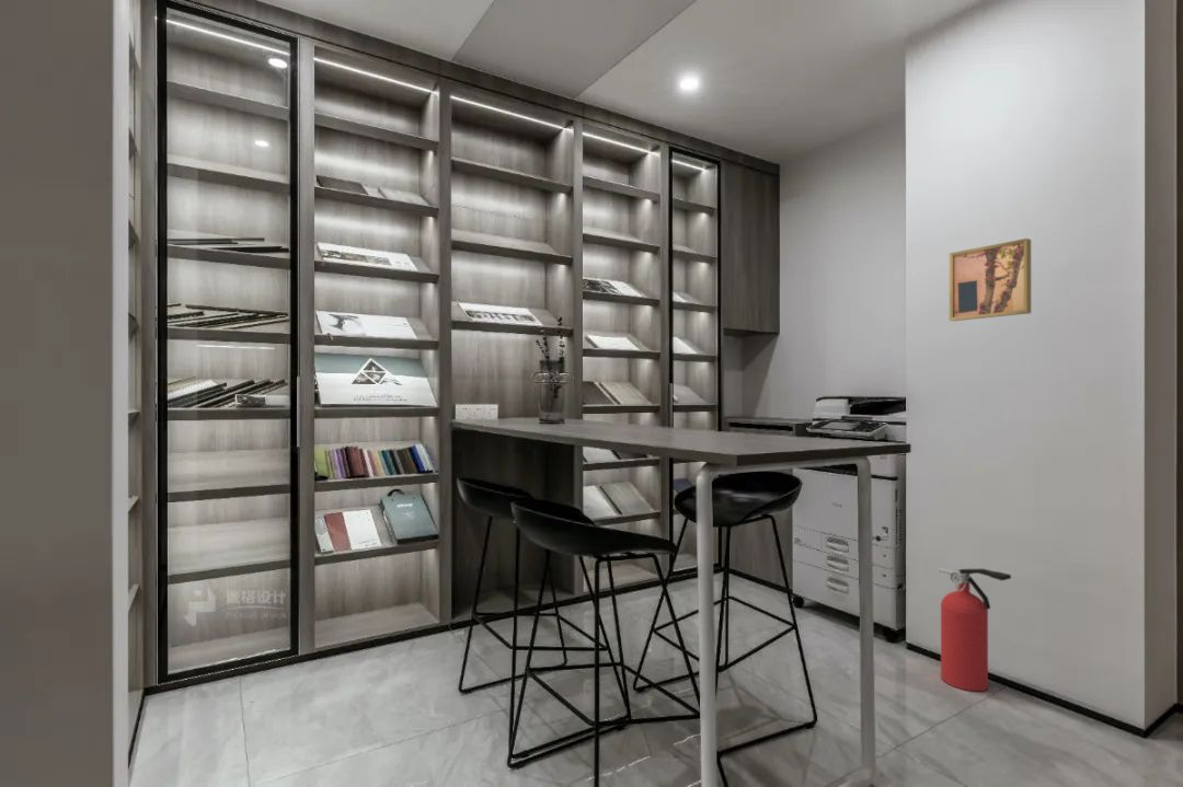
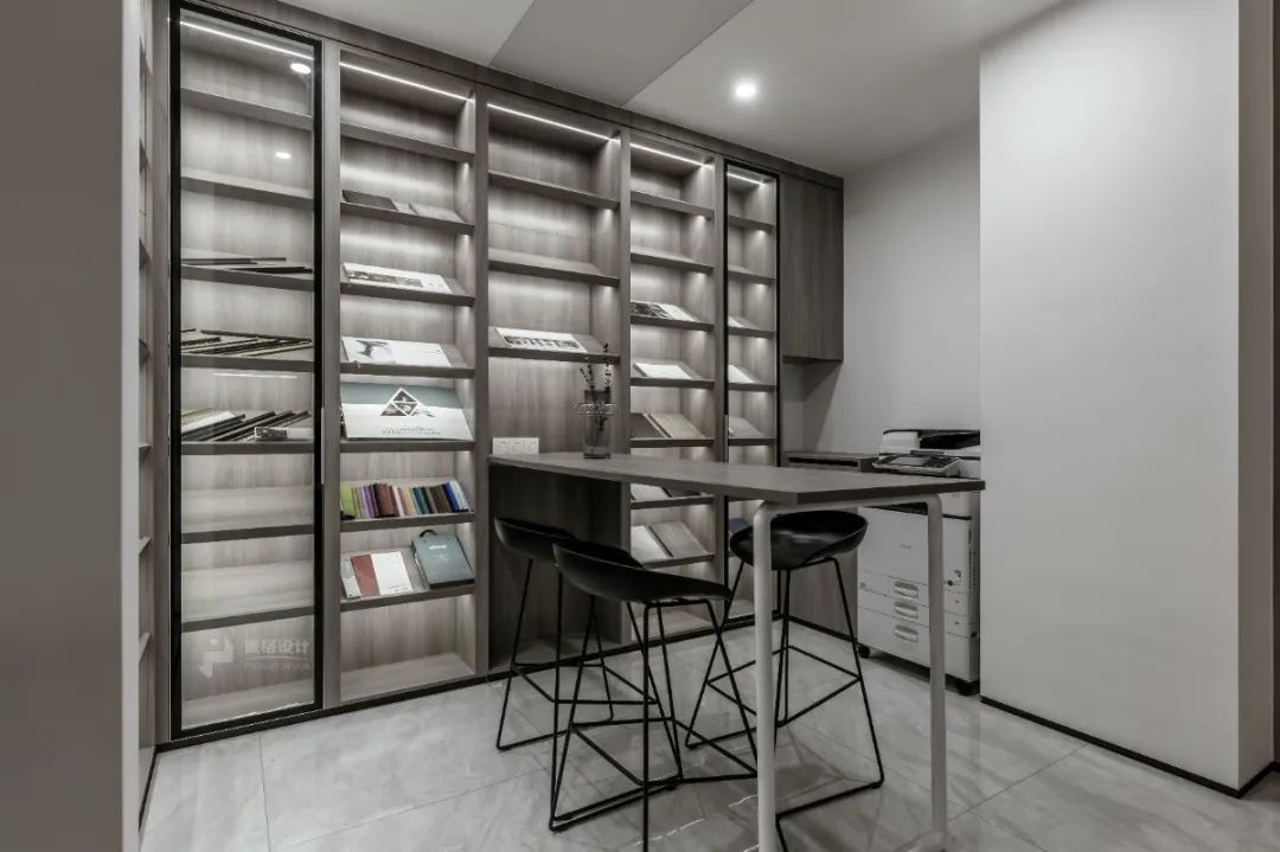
- fire extinguisher (970, 625)
- wall art (988, 281)
